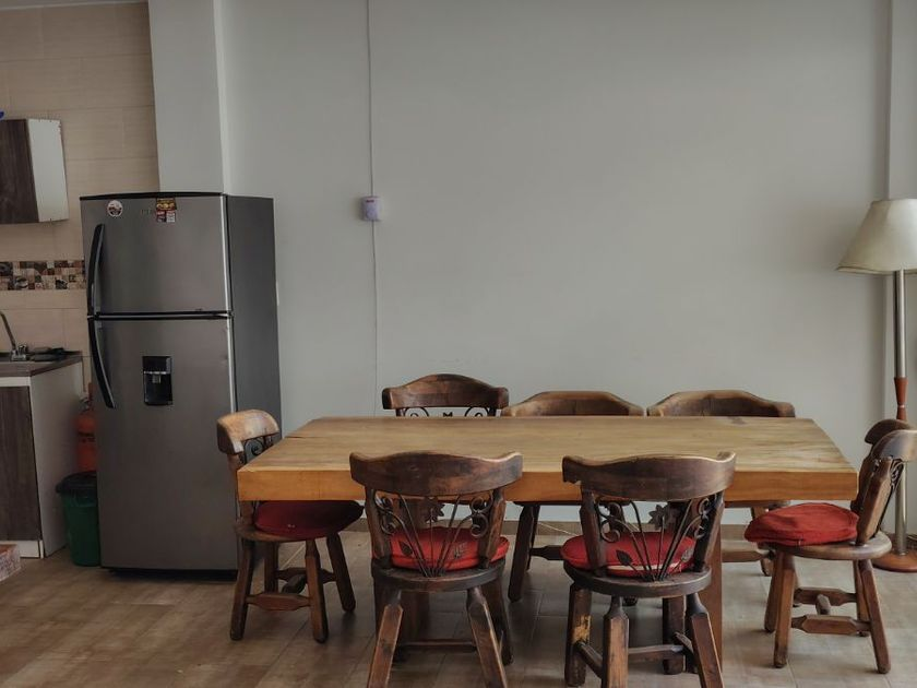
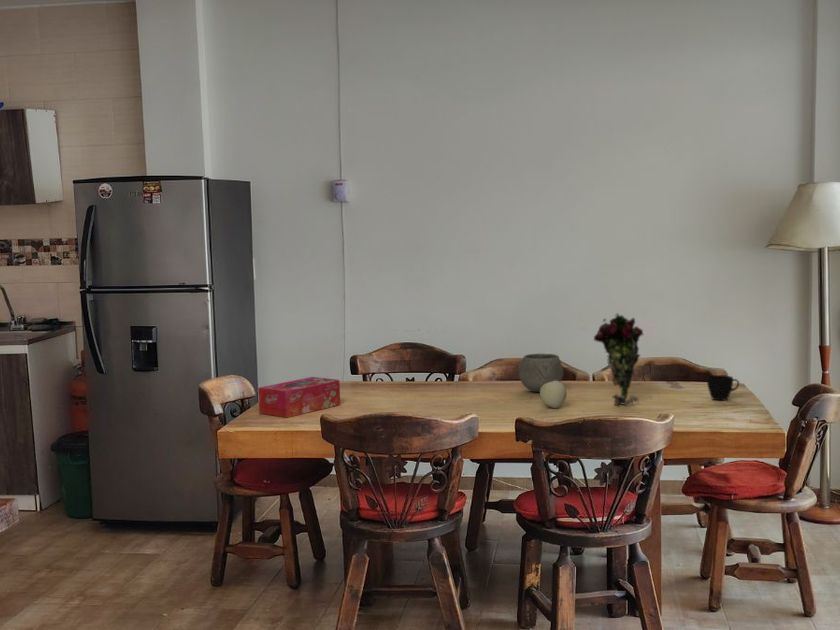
+ fruit (553, 394)
+ tissue box (299, 396)
+ cup (721, 388)
+ bowl (541, 373)
+ flower (619, 358)
